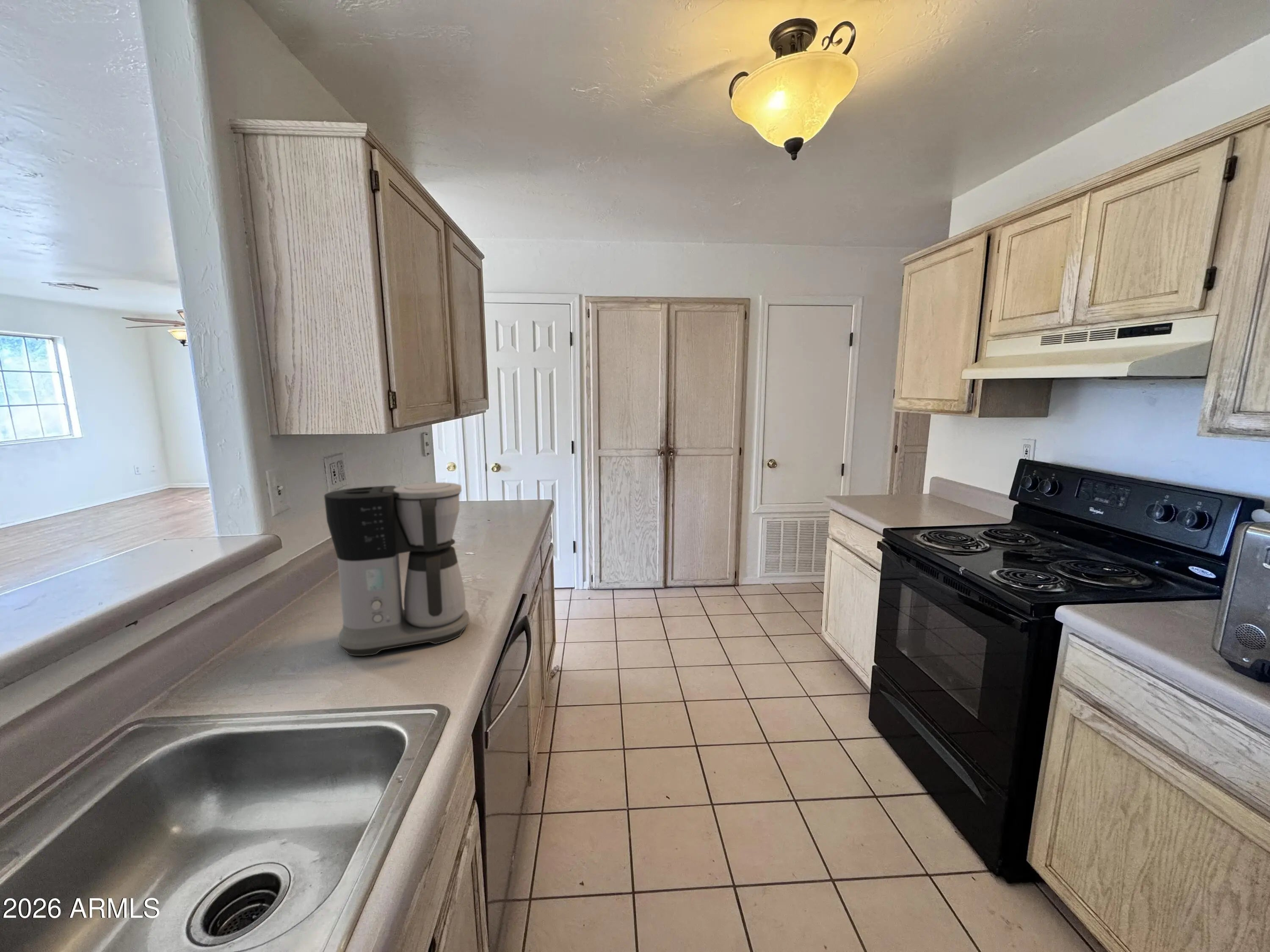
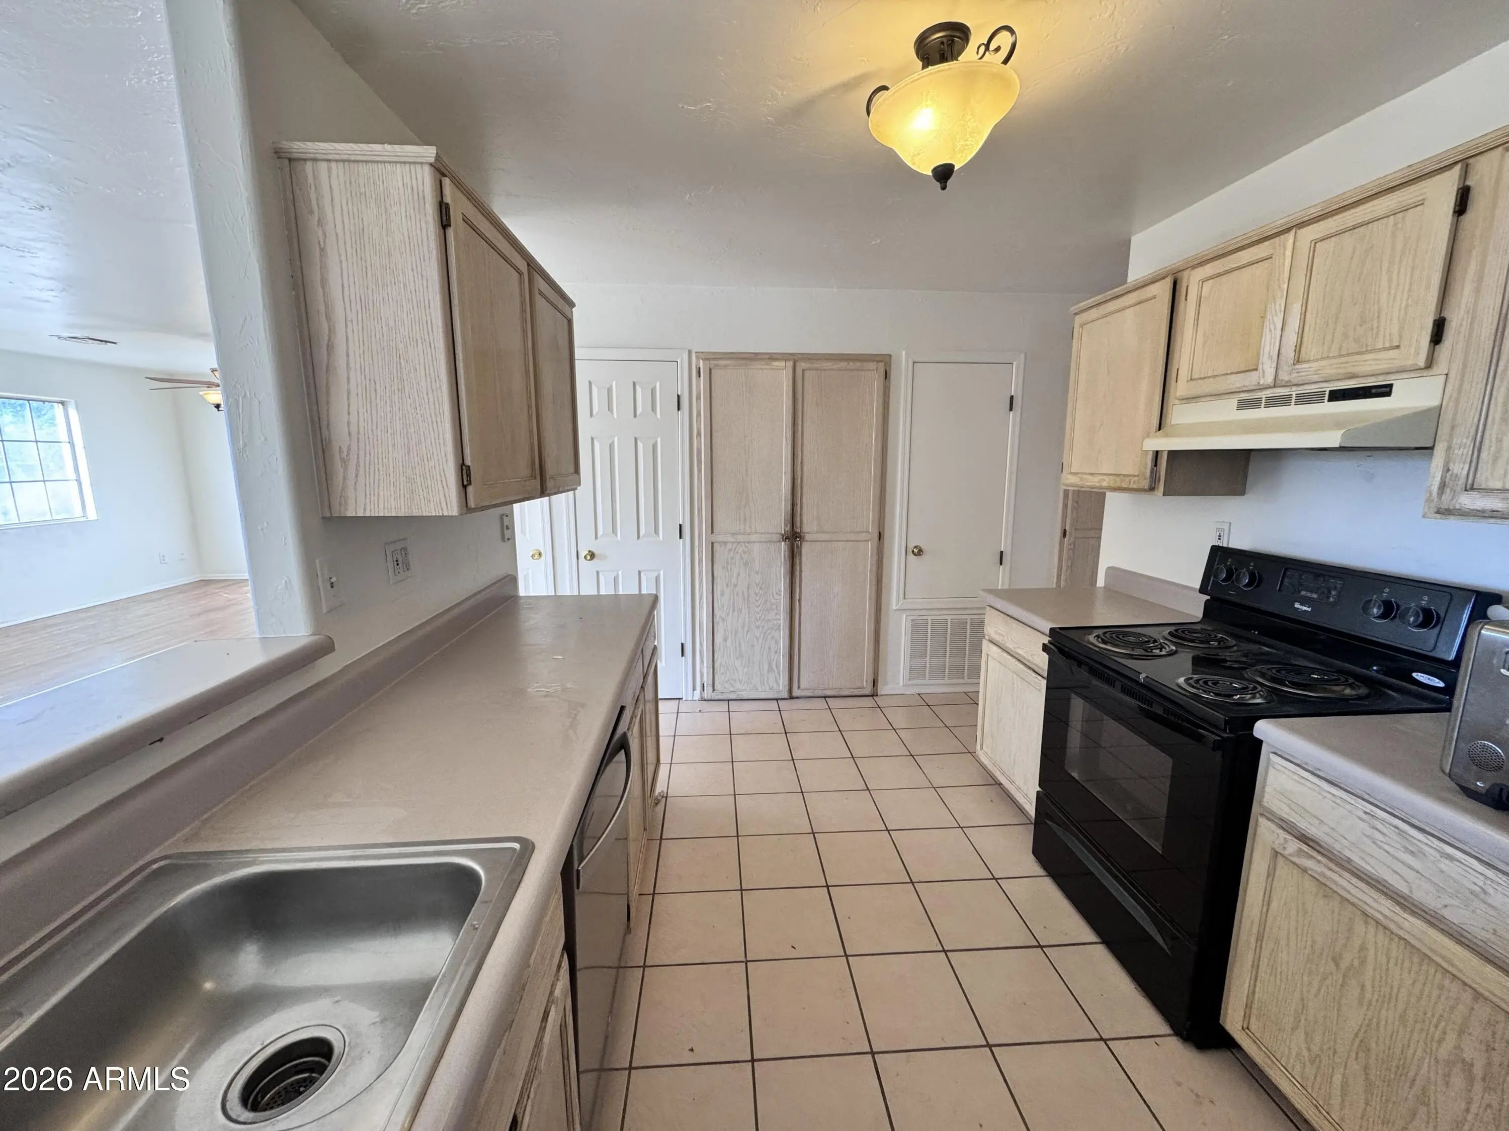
- coffee maker (399, 565)
